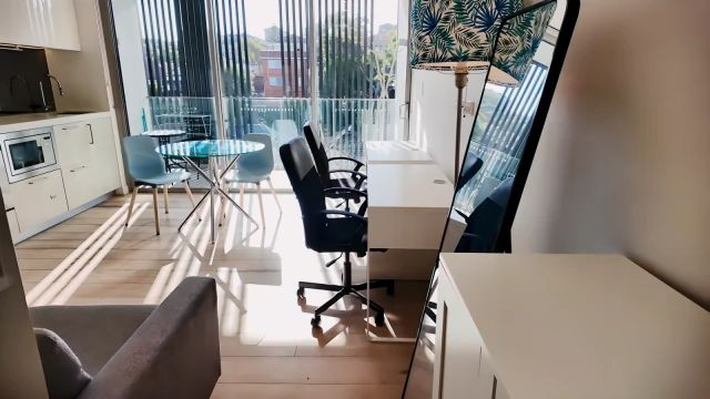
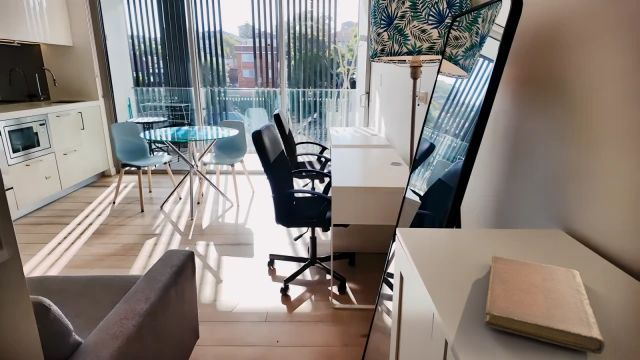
+ notebook (536, 295)
